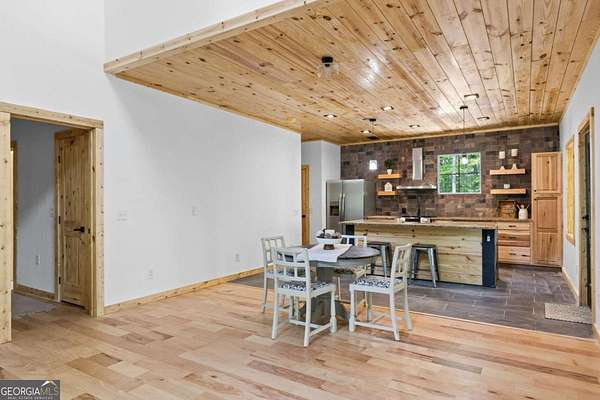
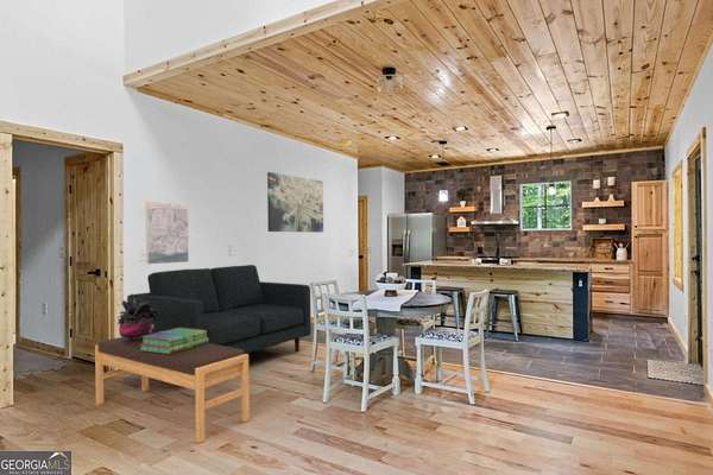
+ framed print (168, 233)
+ potted plant (137, 316)
+ stack of books (175, 340)
+ sofa (227, 314)
+ wall art (297, 204)
+ bench (168, 378)
